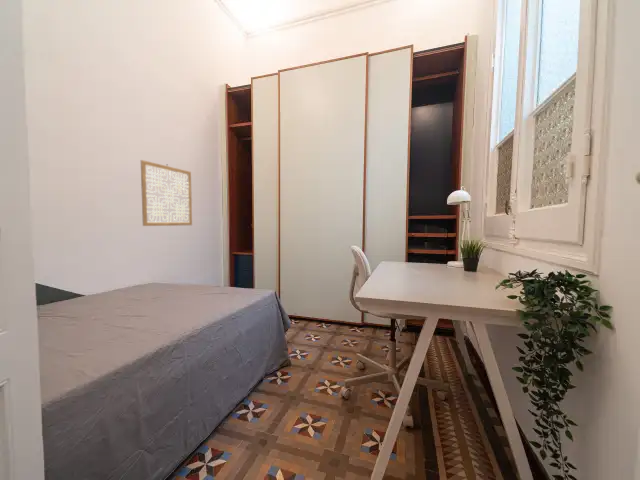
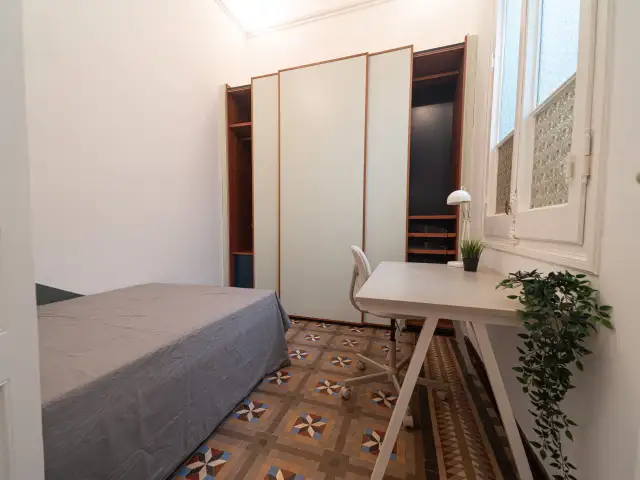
- wall art (169, 194)
